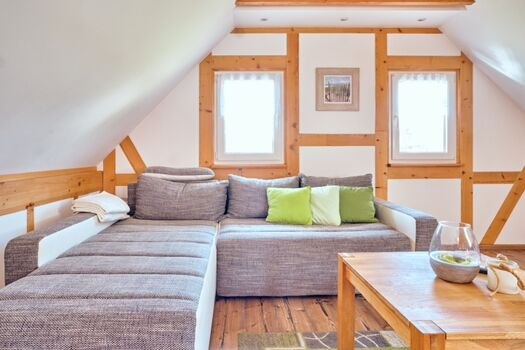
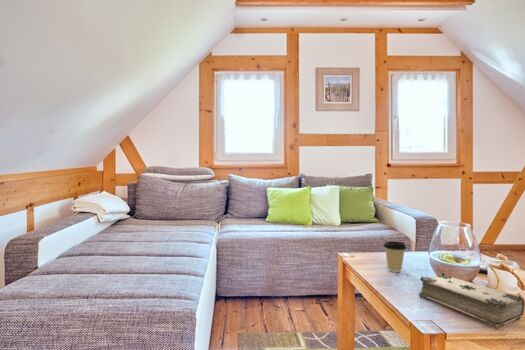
+ book (467, 295)
+ coffee cup (394, 256)
